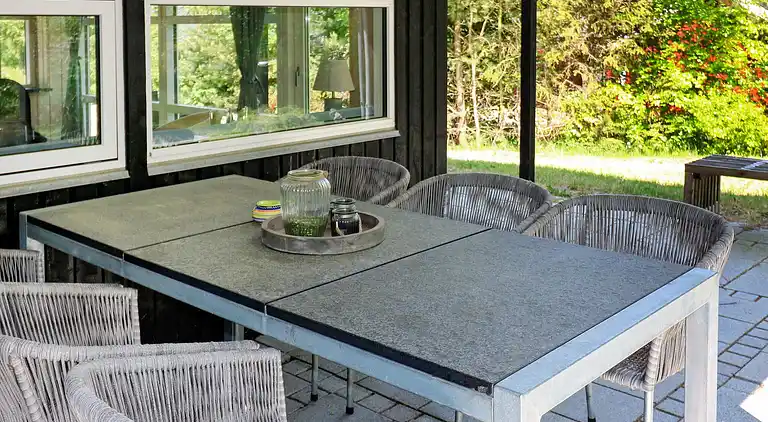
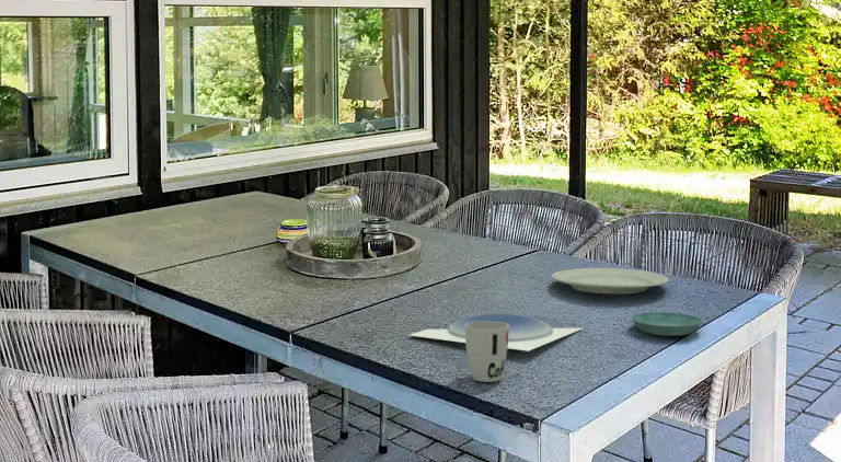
+ chinaware (609, 281)
+ saucer (666, 324)
+ cup (486, 351)
+ plate (502, 322)
